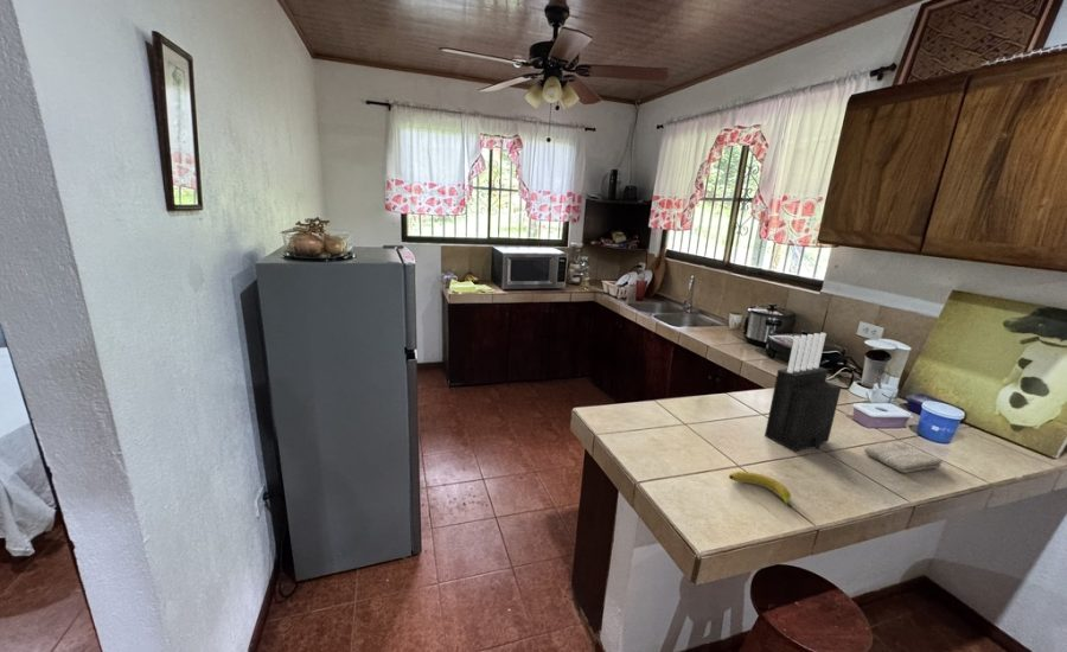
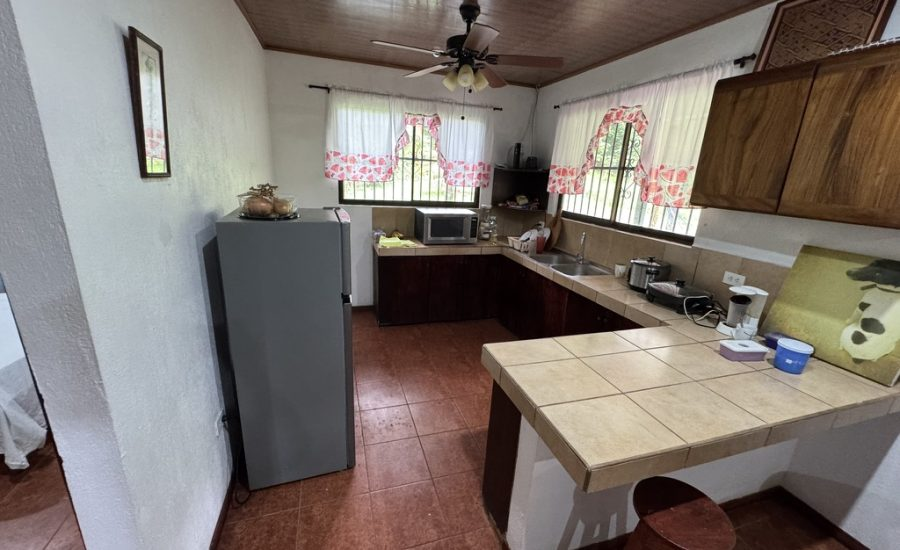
- washcloth (902, 455)
- knife block (810, 390)
- fruit (763, 486)
